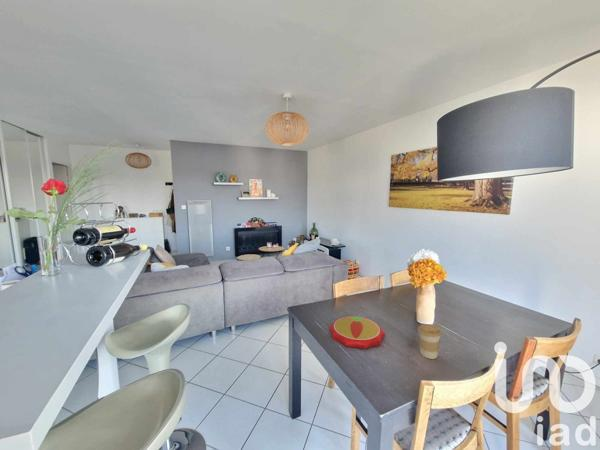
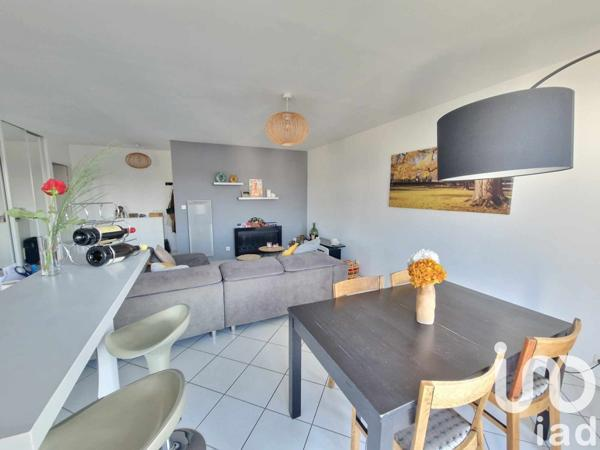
- plate (356, 329)
- coffee cup (429, 340)
